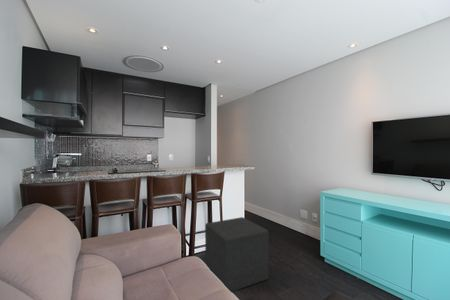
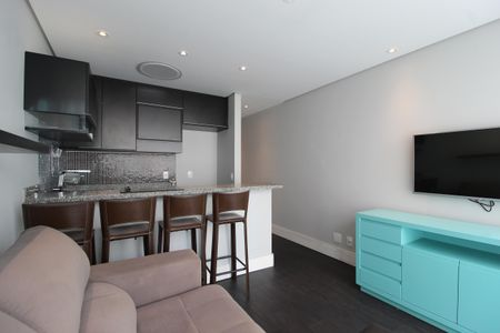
- ottoman (235, 249)
